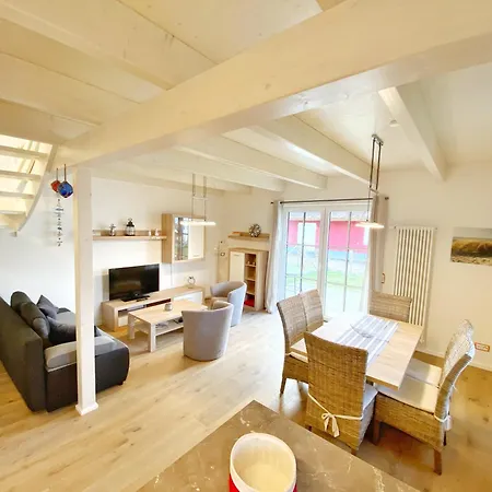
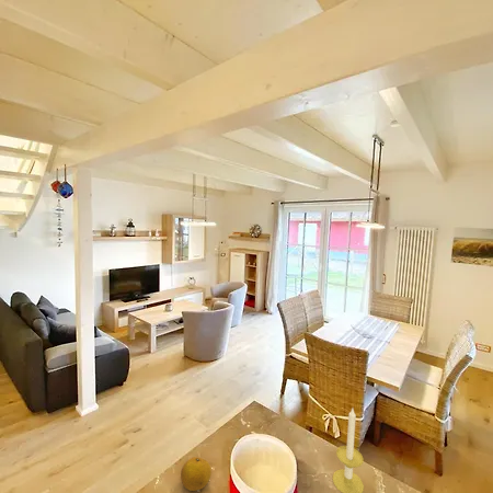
+ candle (349, 445)
+ fruit (195, 472)
